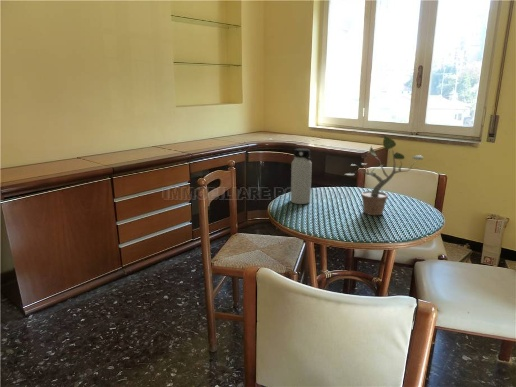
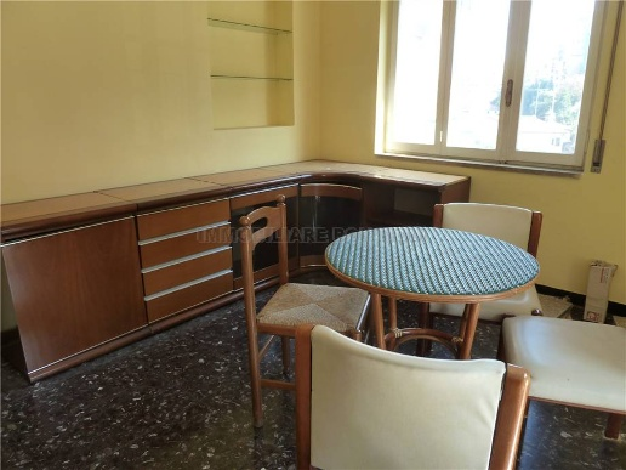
- water bottle (301, 175)
- potted plant (380, 177)
